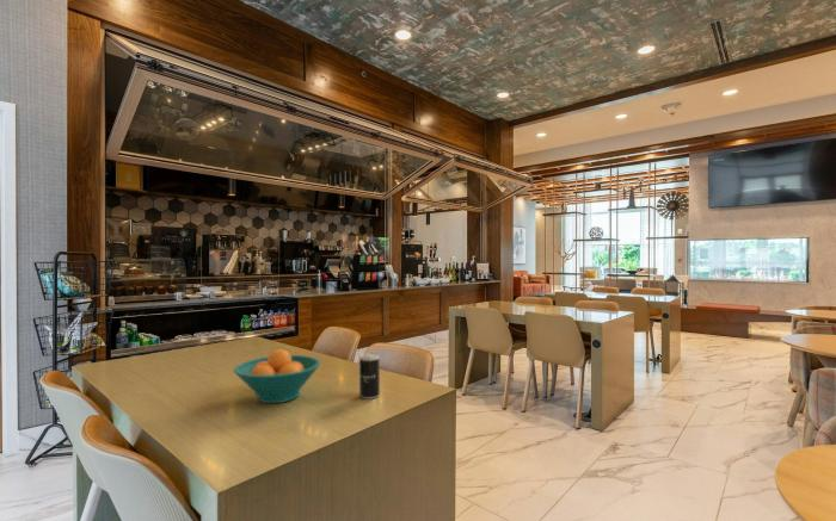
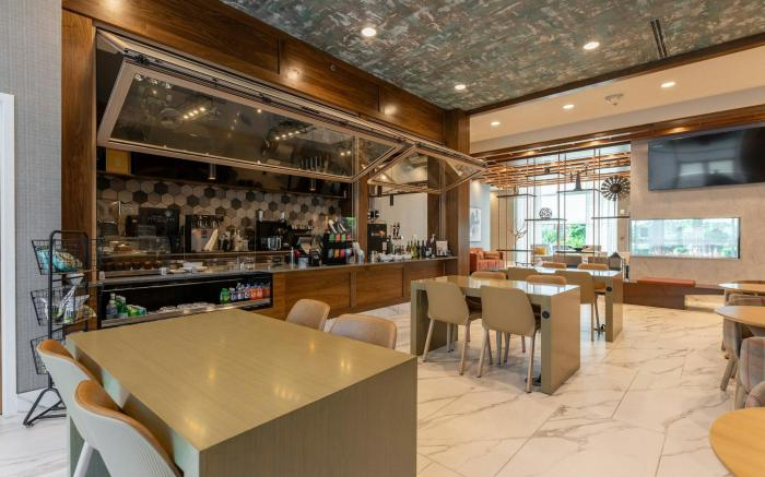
- fruit bowl (278, 373)
- beverage can (369, 374)
